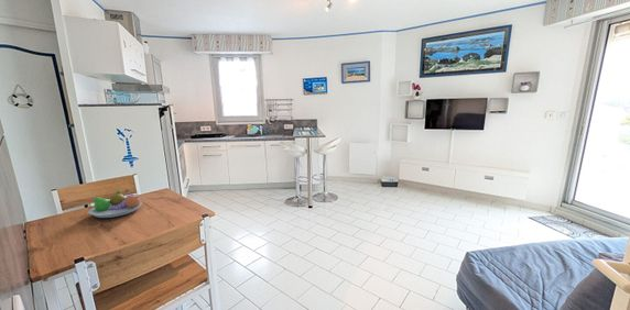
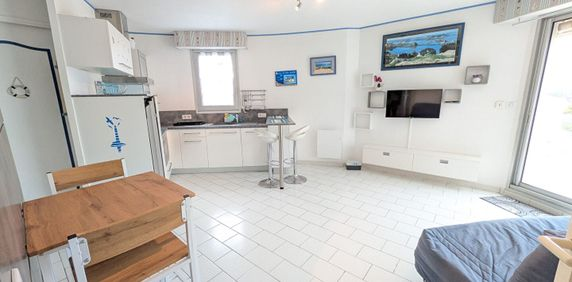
- fruit bowl (115, 202)
